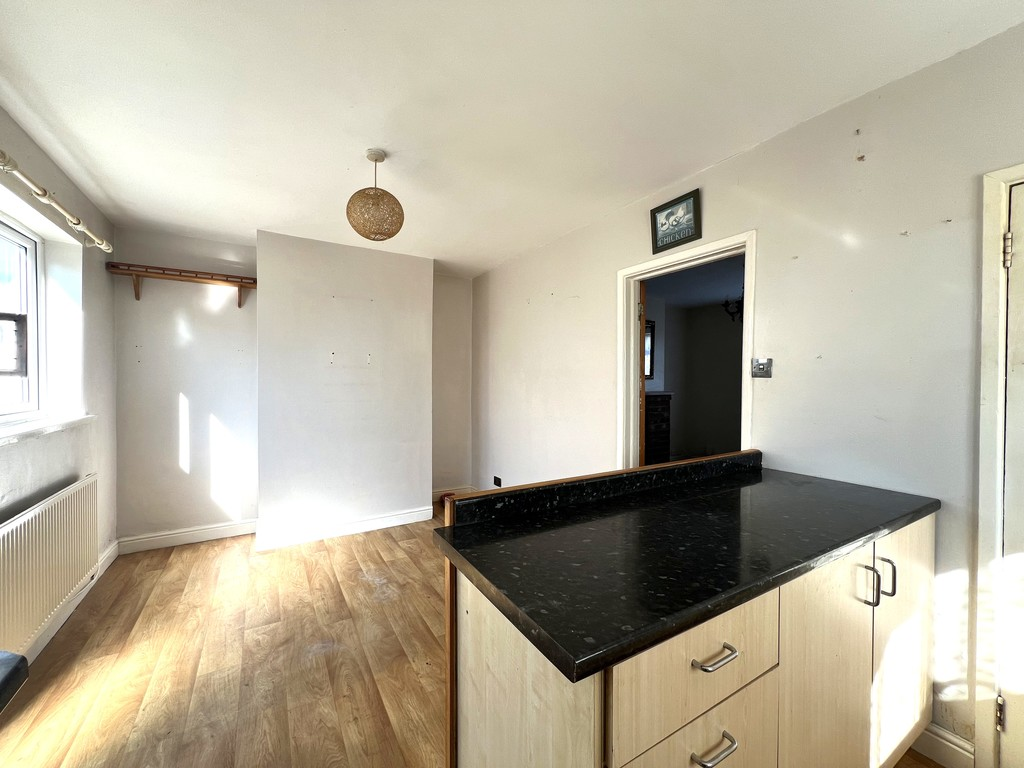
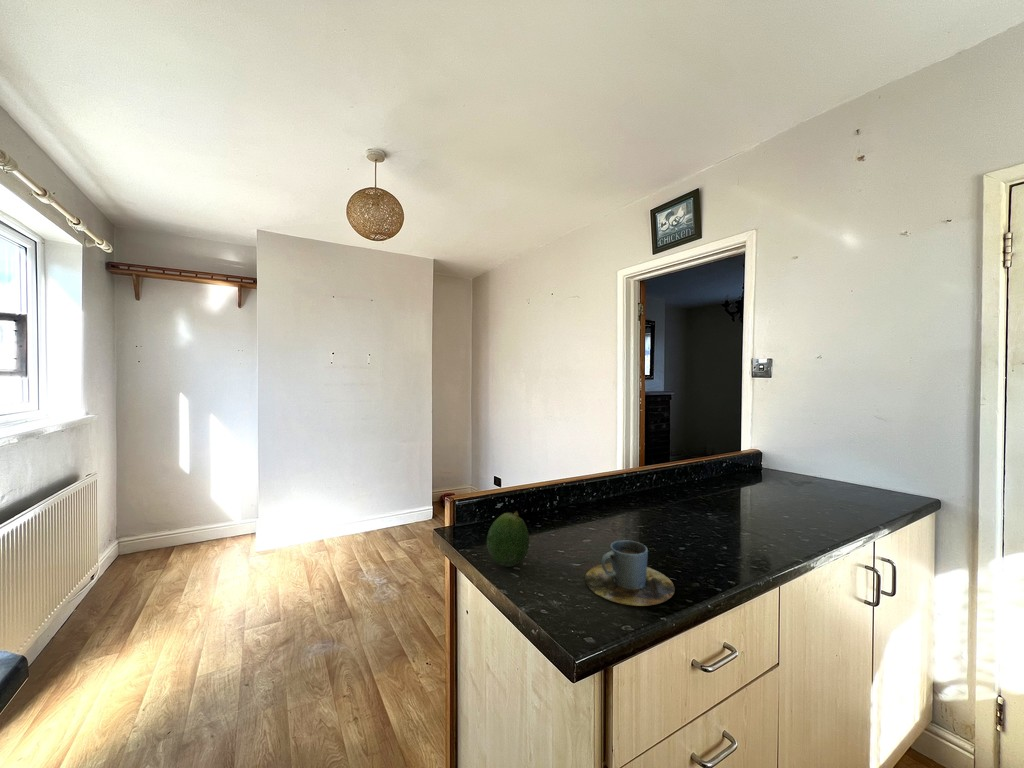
+ fruit (507, 538)
+ cup (628, 564)
